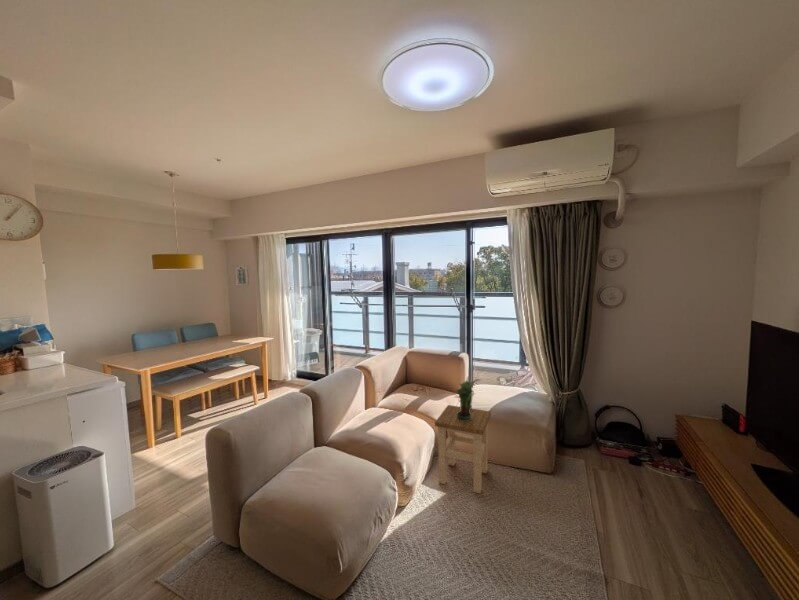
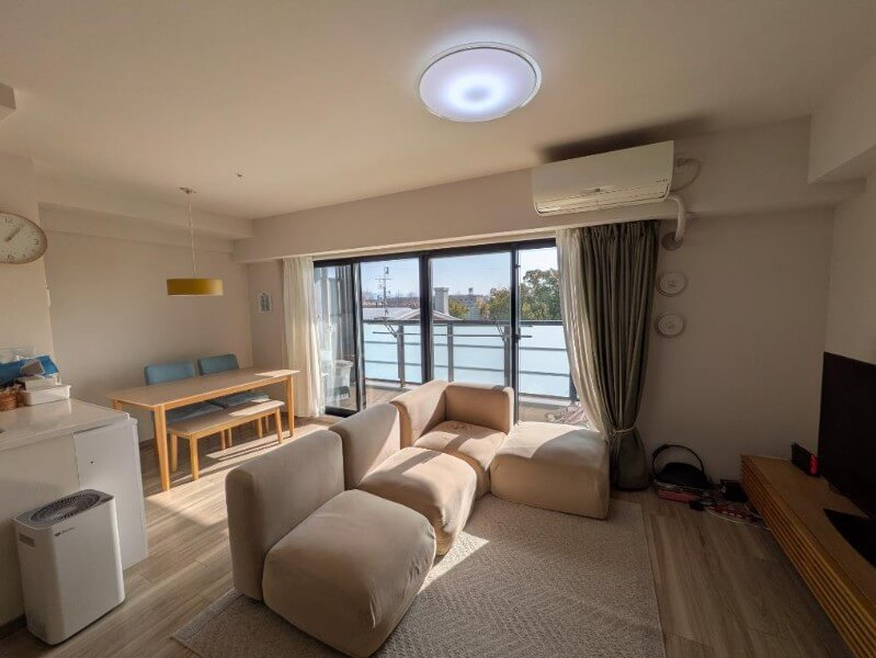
- stool (465, 442)
- potted plant (467, 398)
